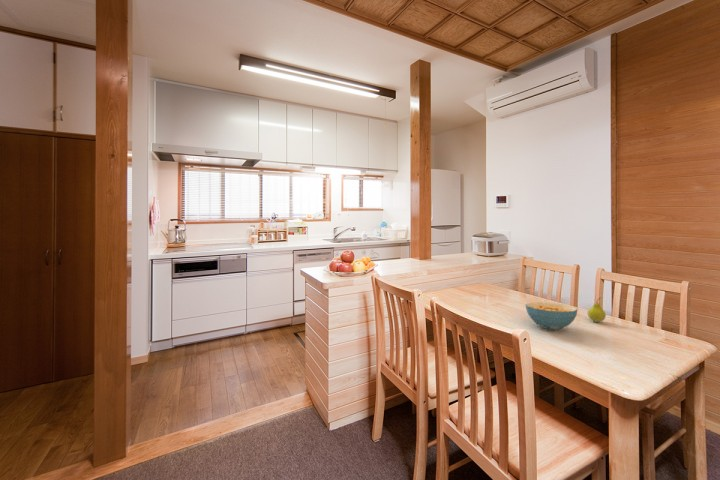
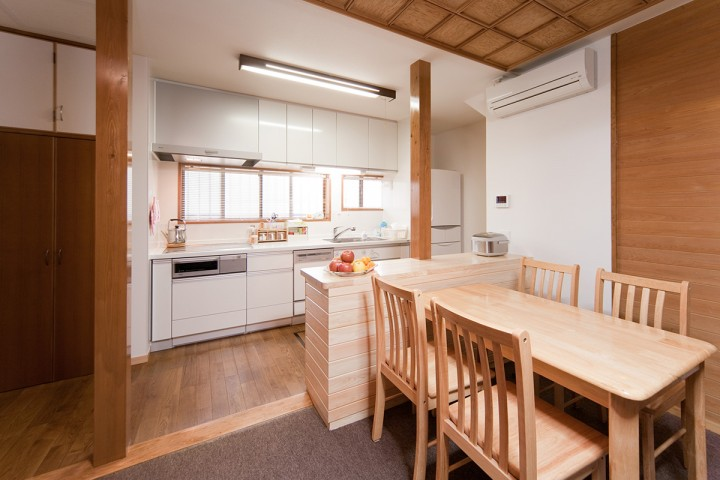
- cereal bowl (550, 317)
- fruit (596, 309)
